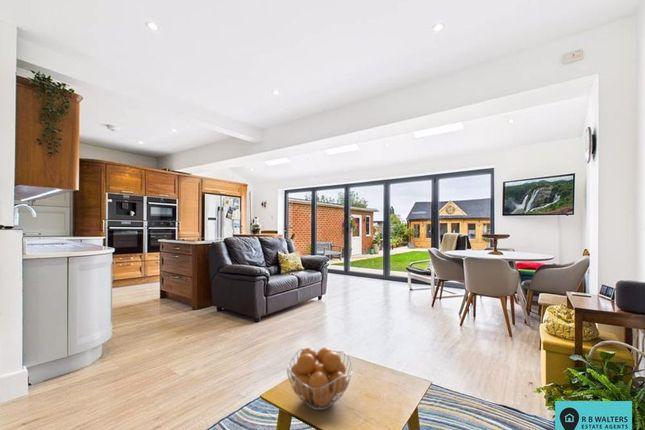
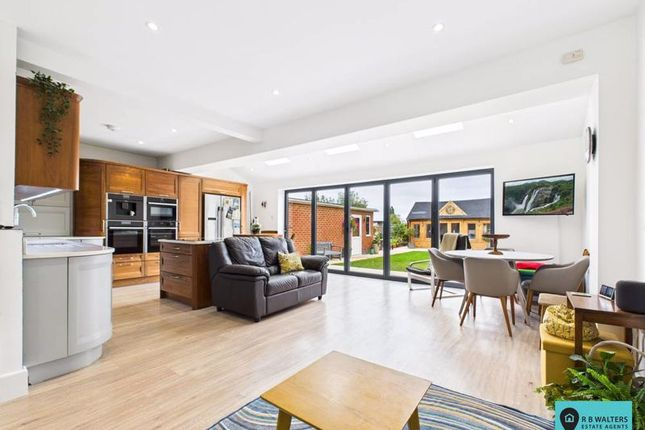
- fruit basket (319, 376)
